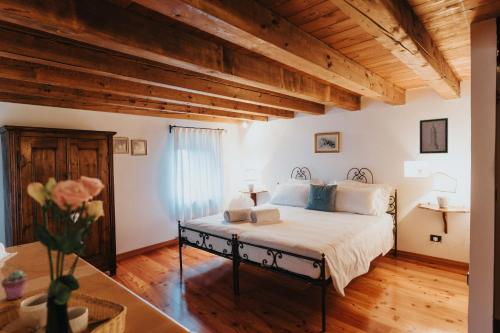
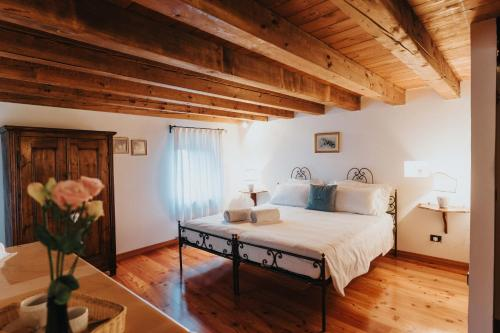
- wall art (433, 136)
- potted succulent (14, 283)
